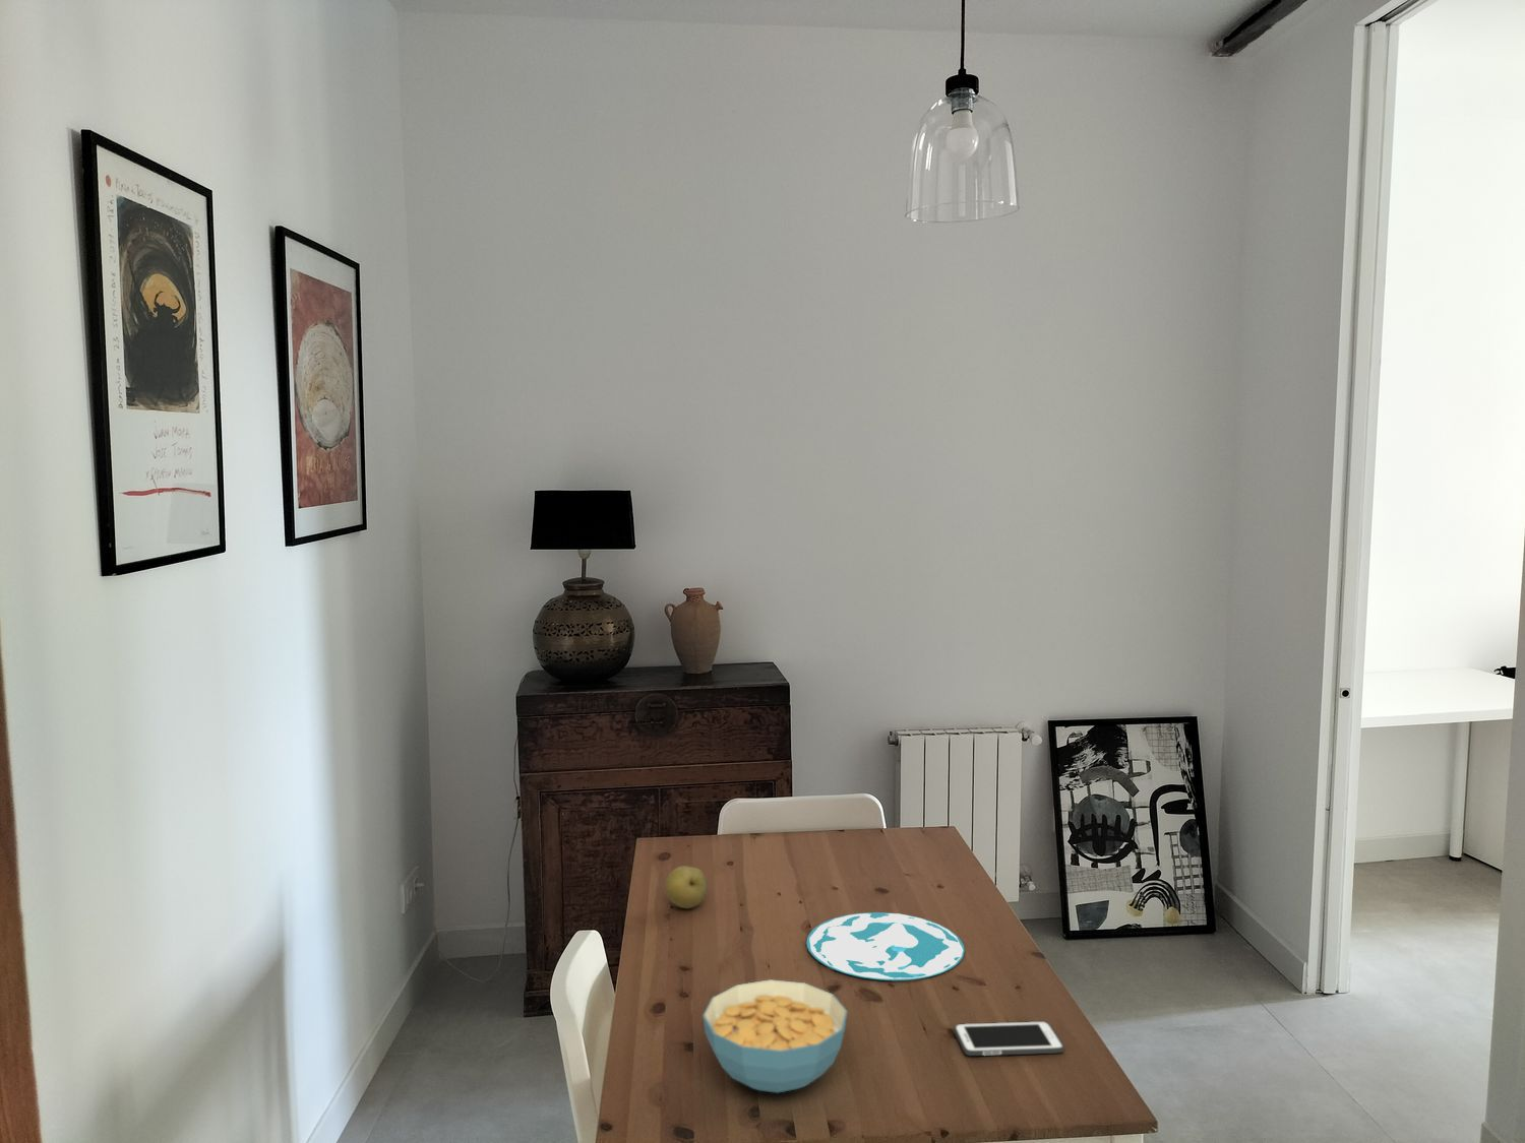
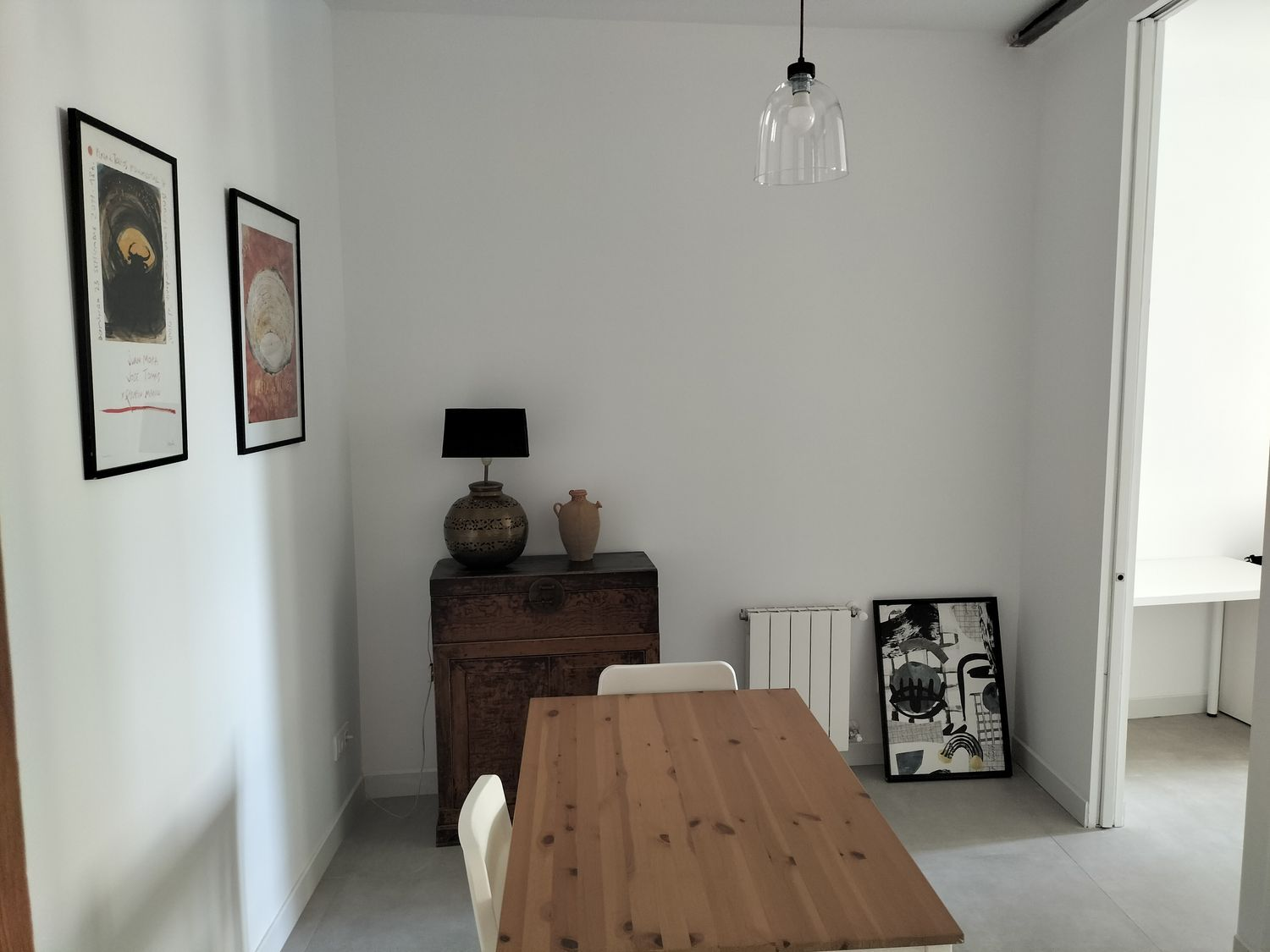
- cereal bowl (775, 1047)
- plate (885, 936)
- cell phone (1007, 1039)
- fruit (686, 887)
